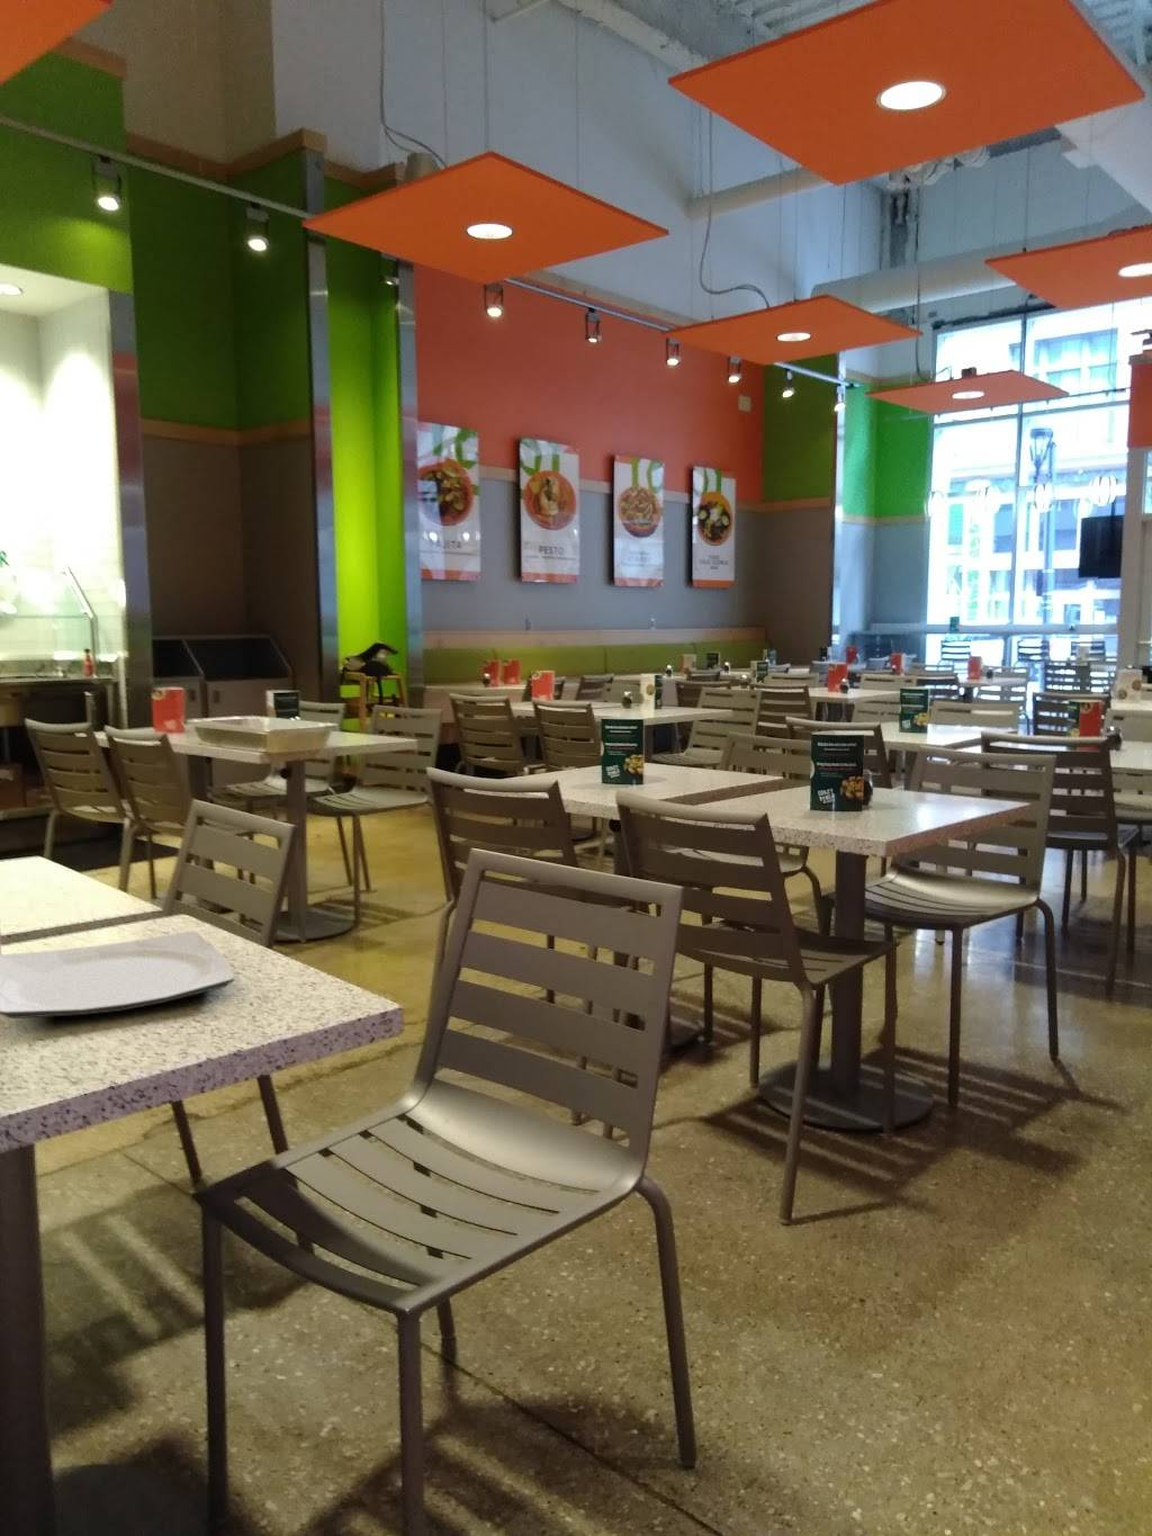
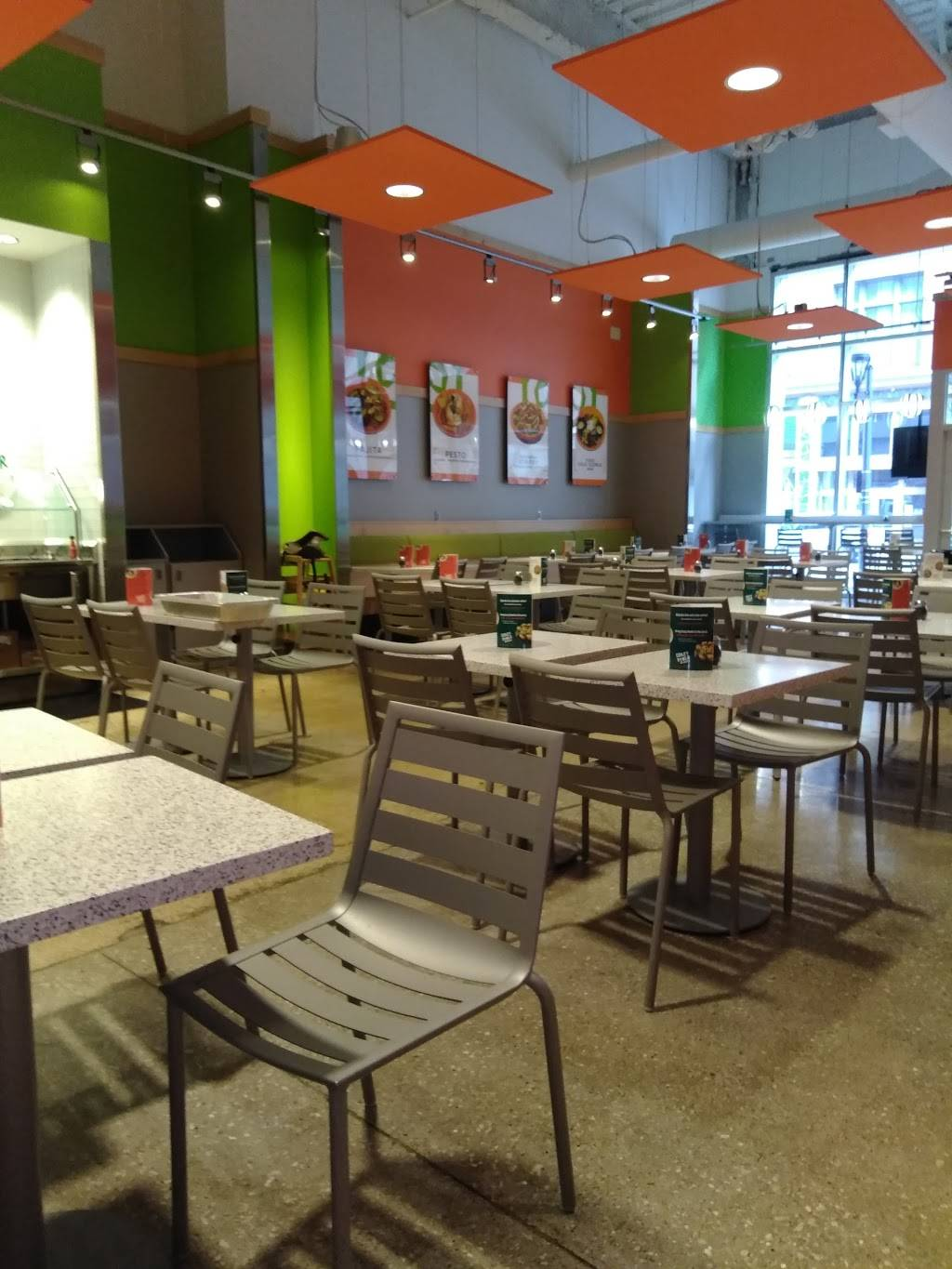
- plate (110, 976)
